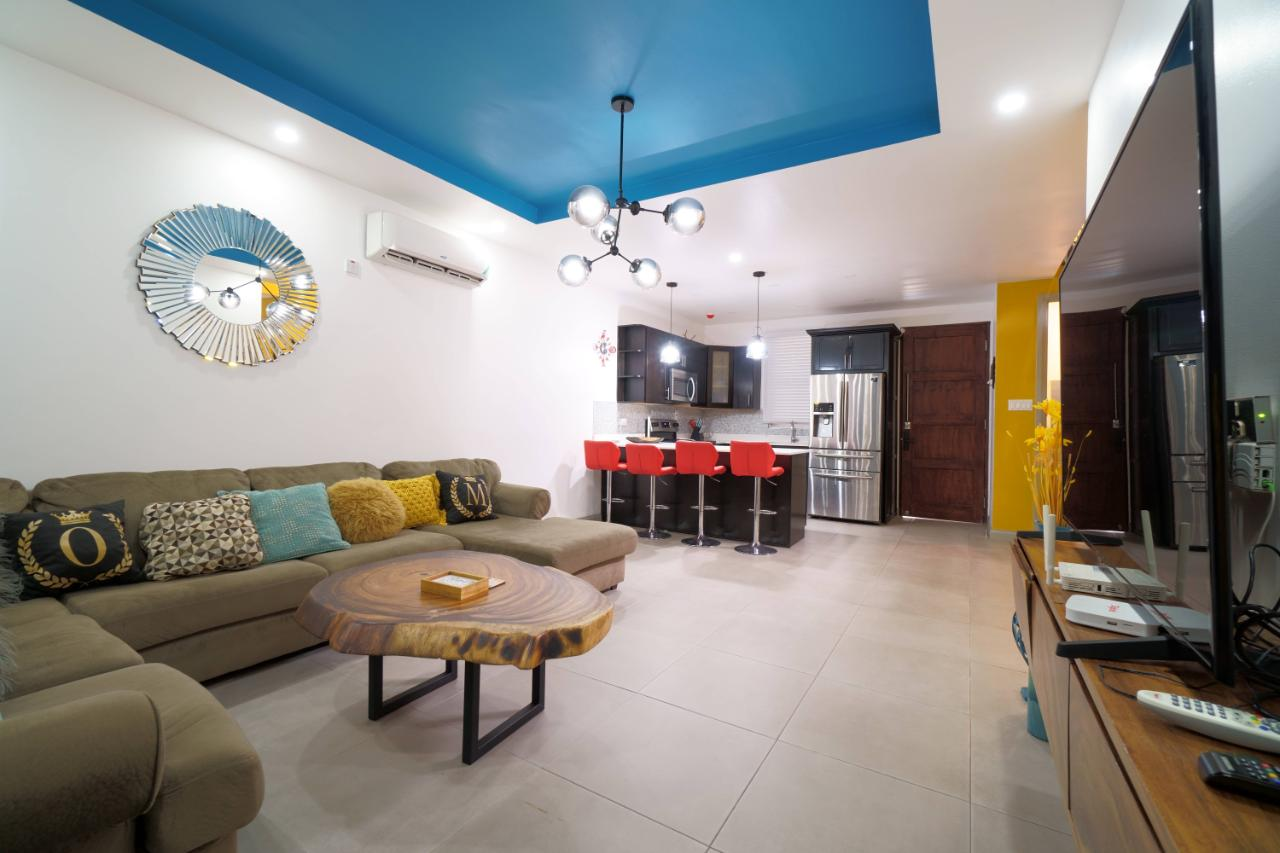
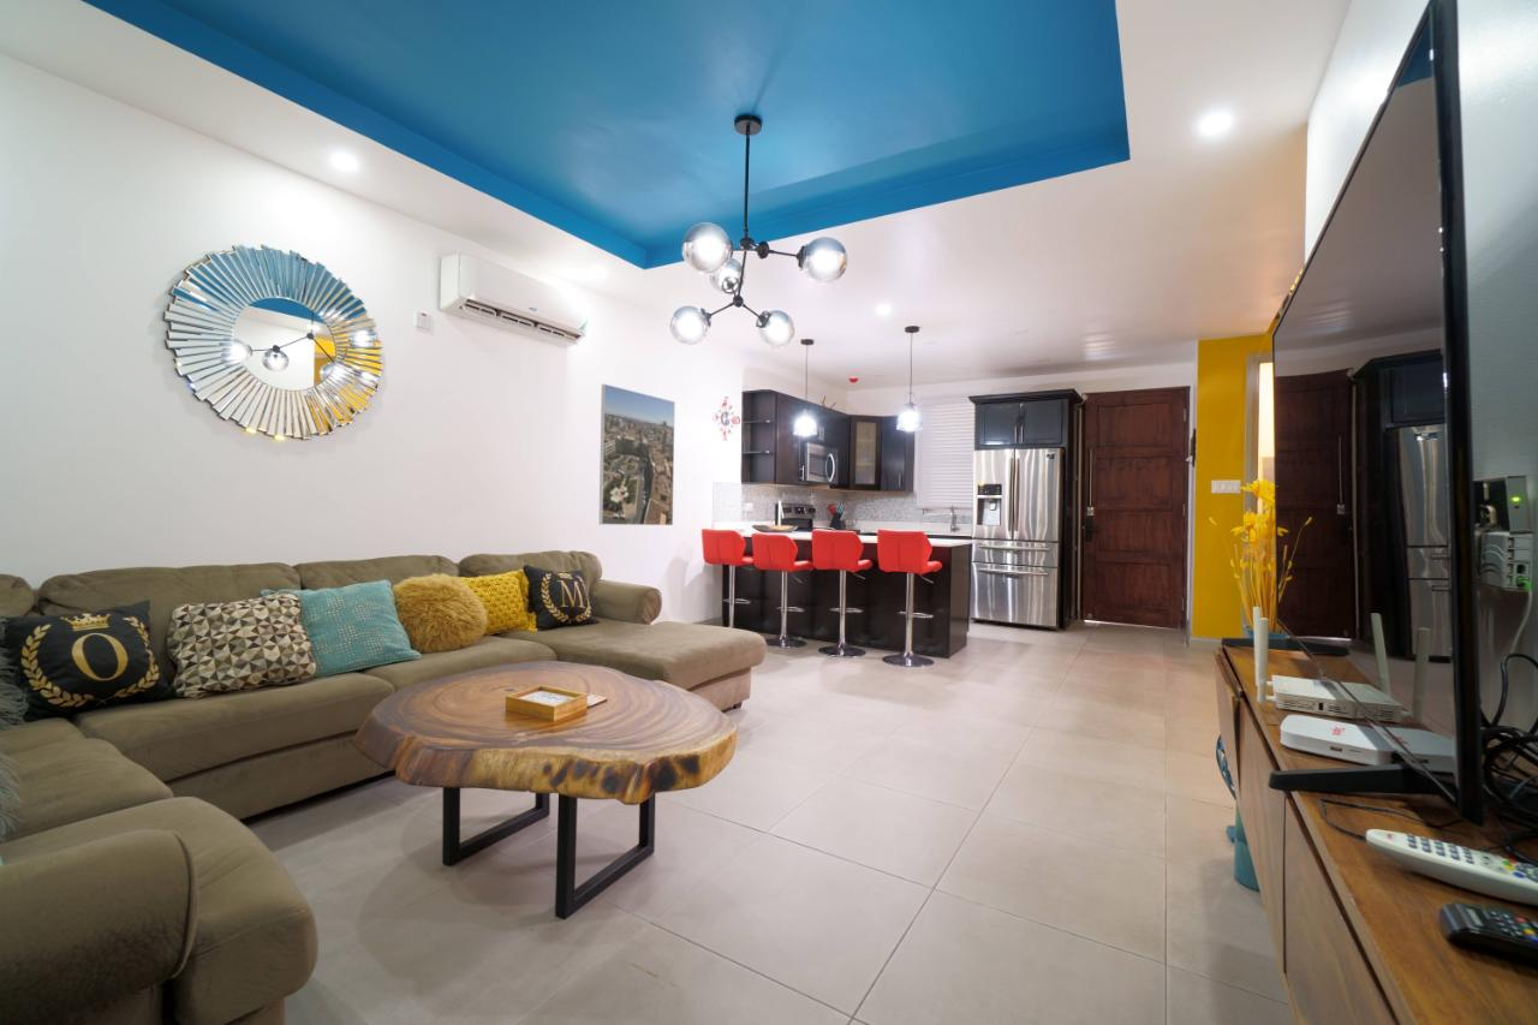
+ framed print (639, 459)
